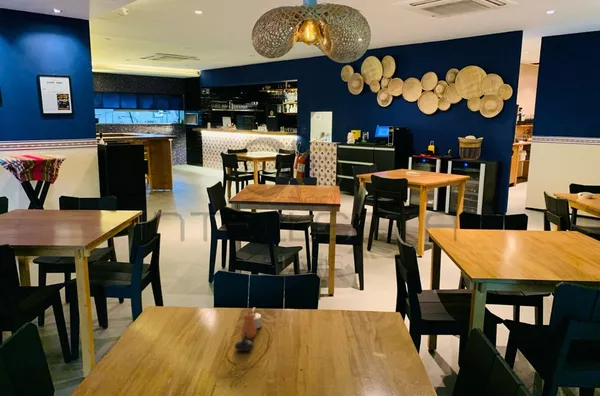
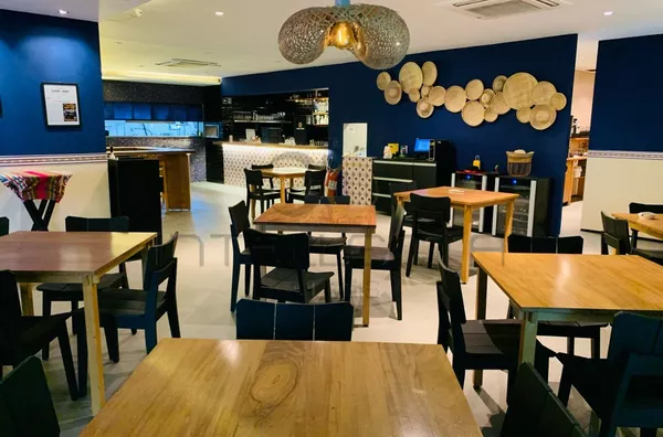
- teapot (249, 323)
